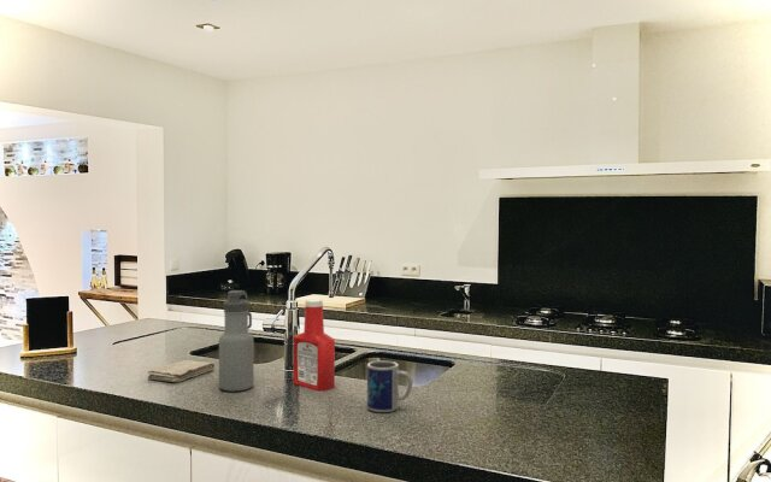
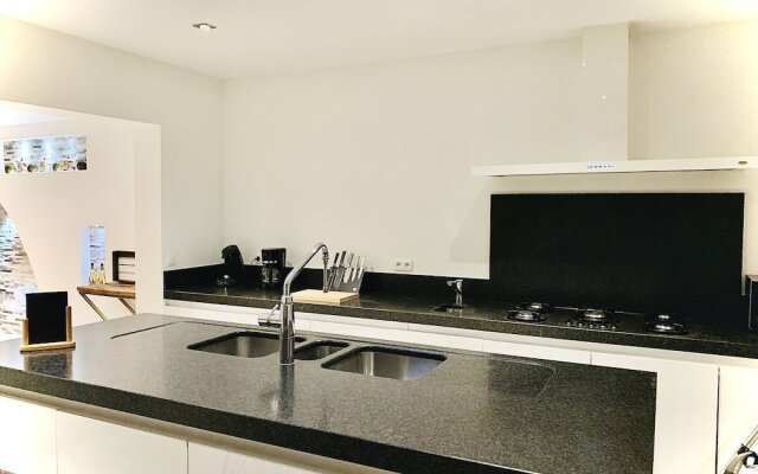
- washcloth (181, 369)
- water bottle (236, 339)
- mug (389, 386)
- soap bottle (313, 342)
